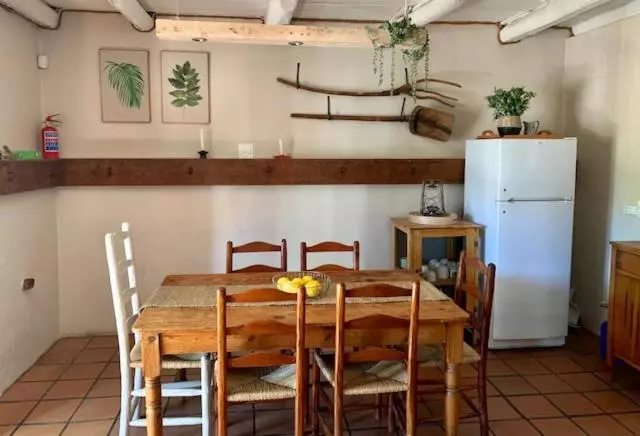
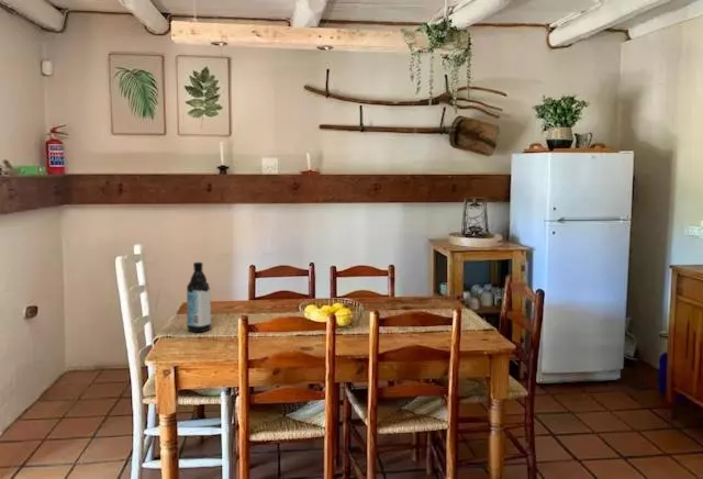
+ water bottle (199, 296)
